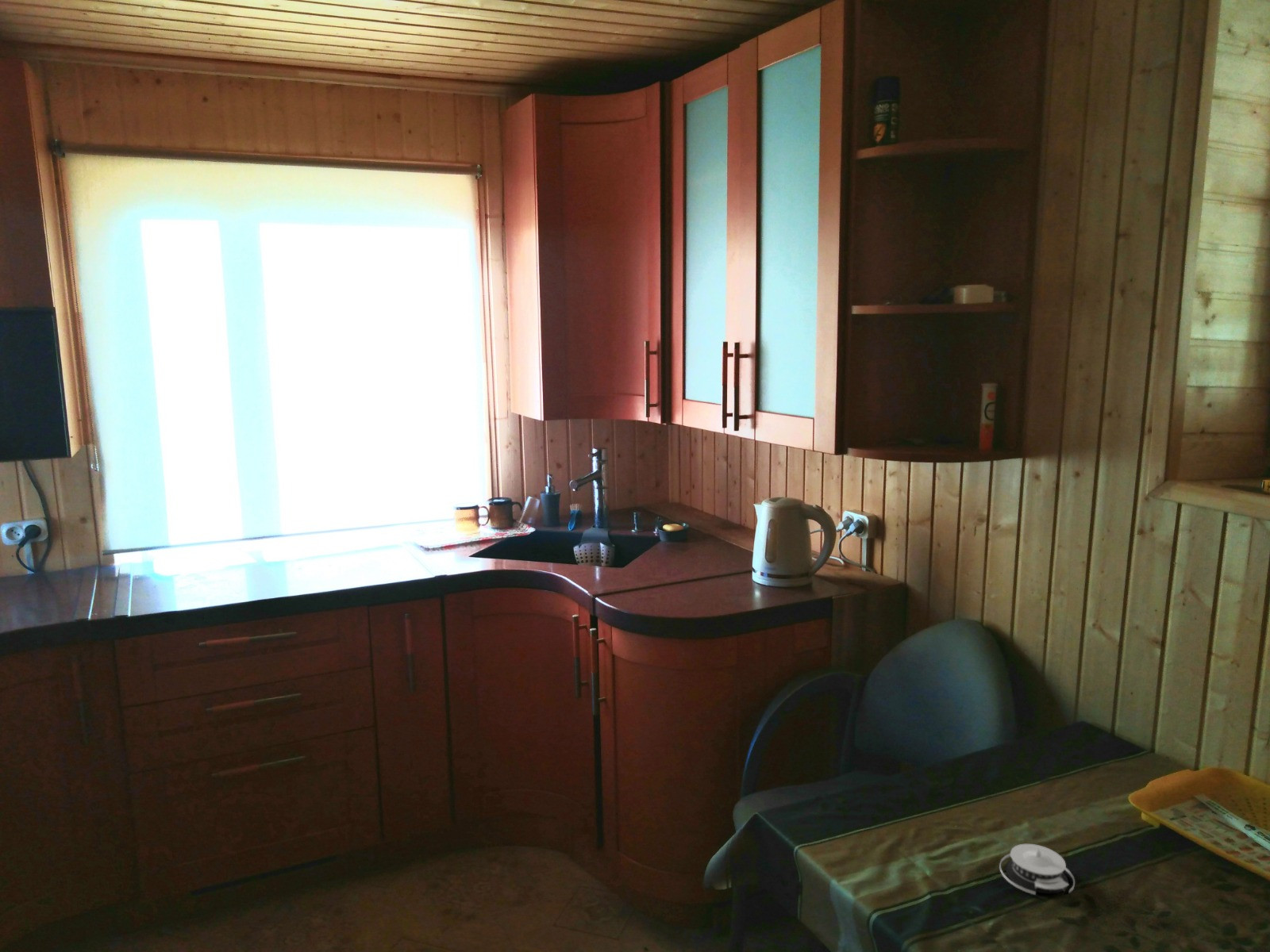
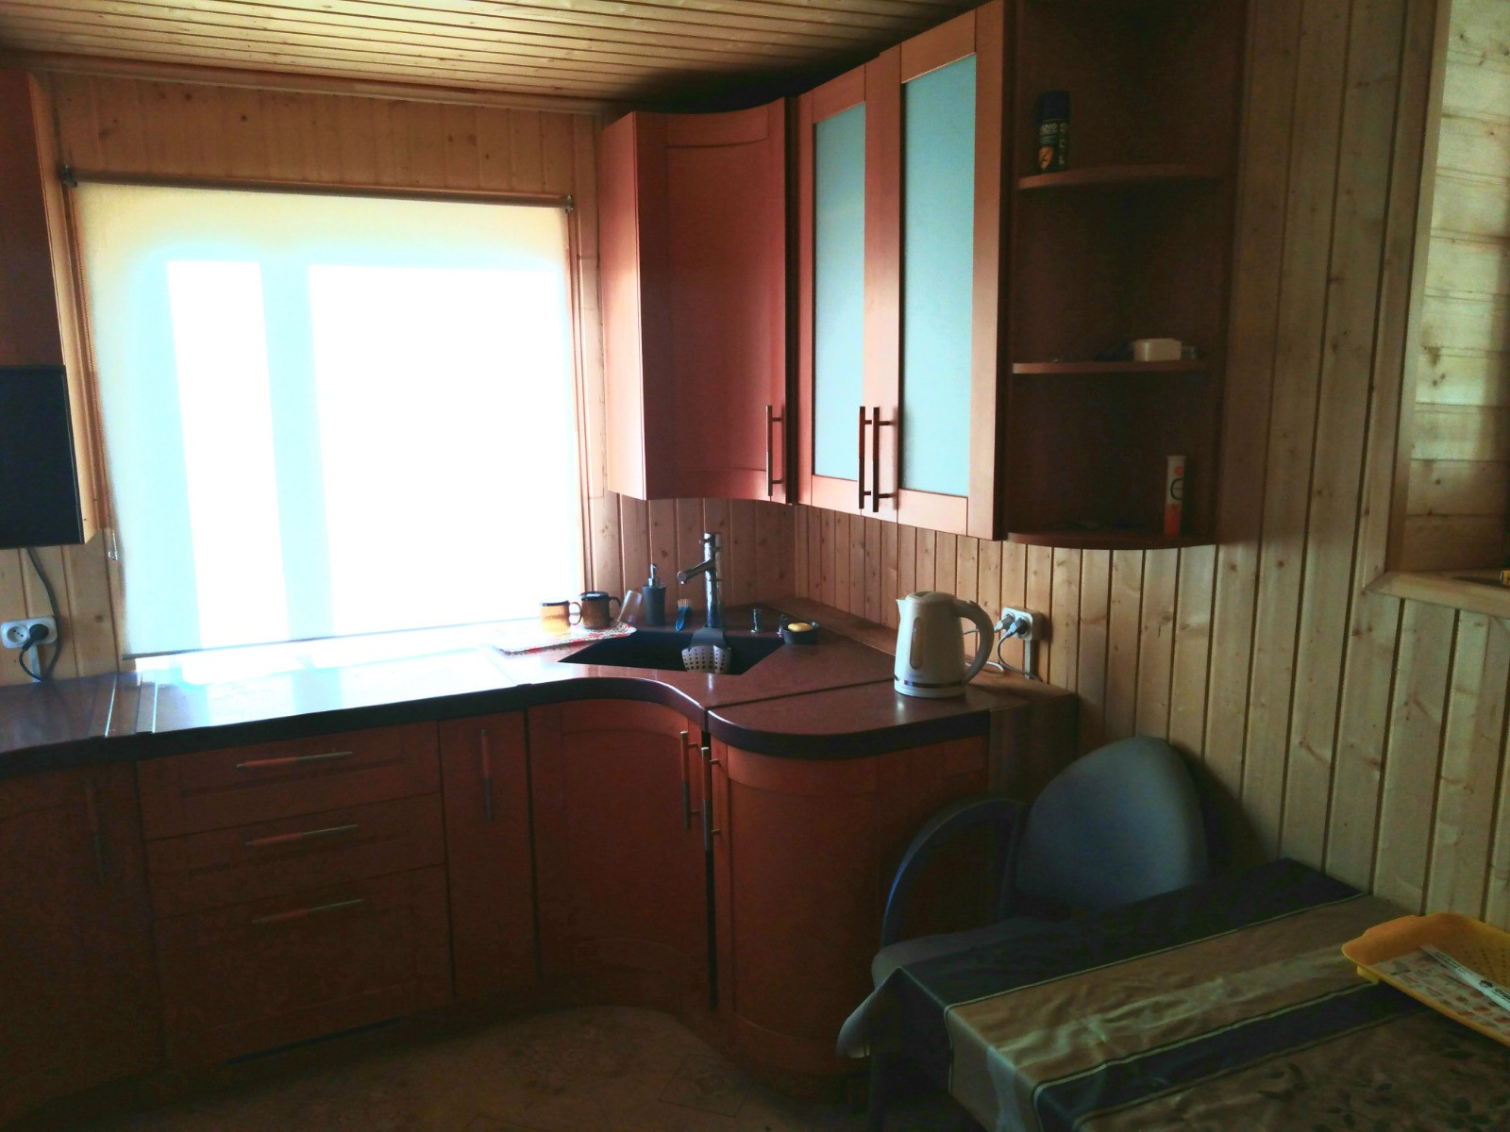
- architectural model (1037, 861)
